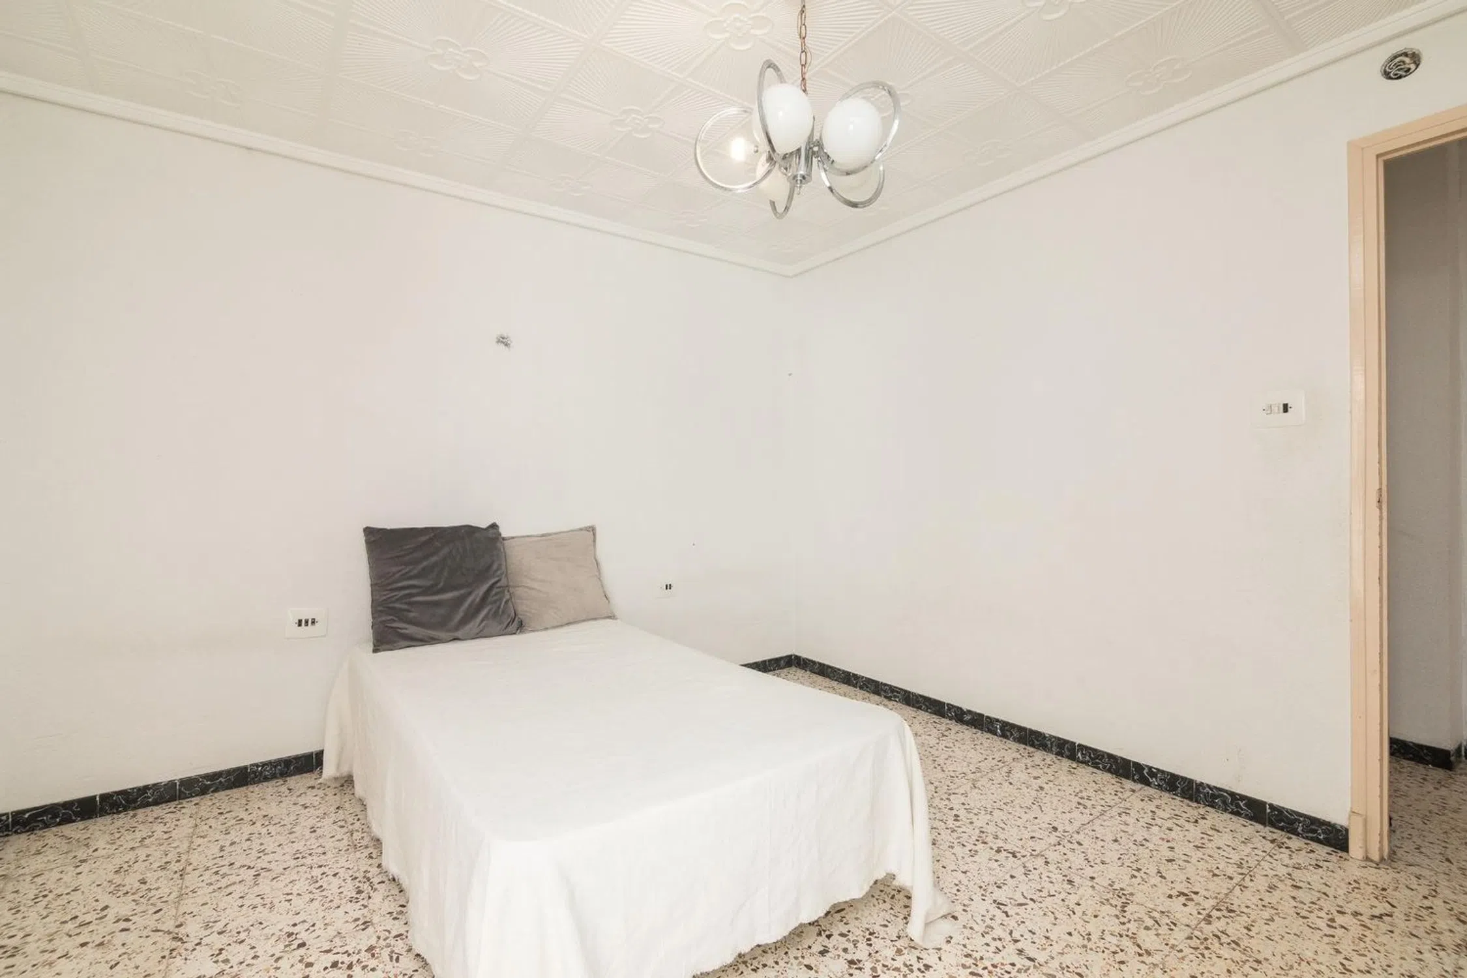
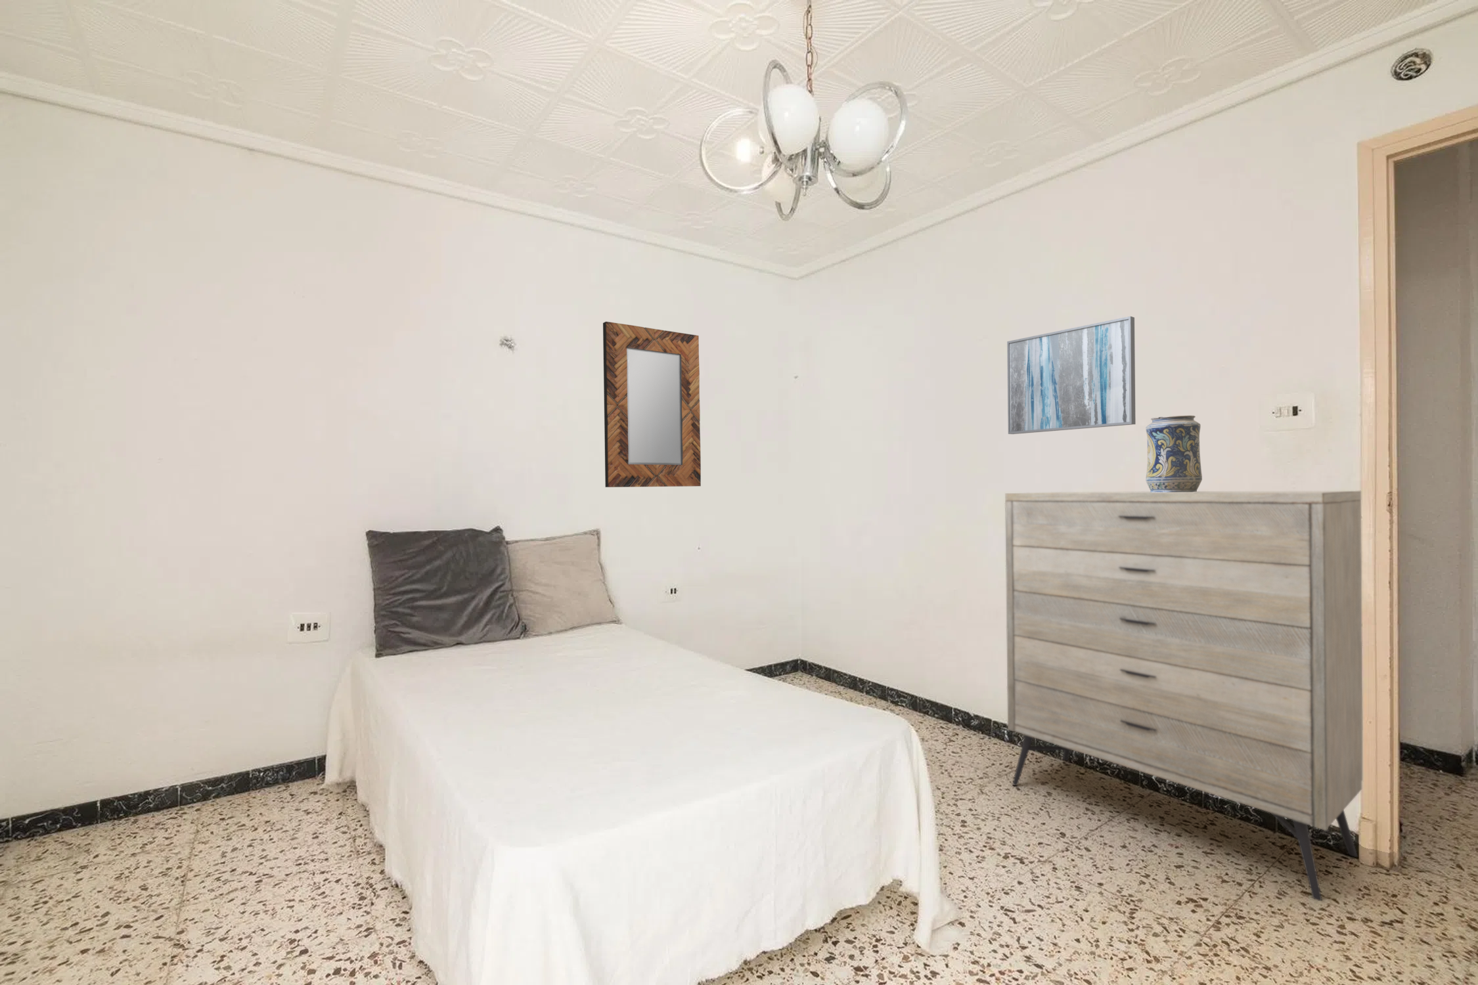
+ dresser (1163, 654)
+ wall art (1066, 379)
+ decorative vase (1172, 454)
+ home mirror (653, 408)
